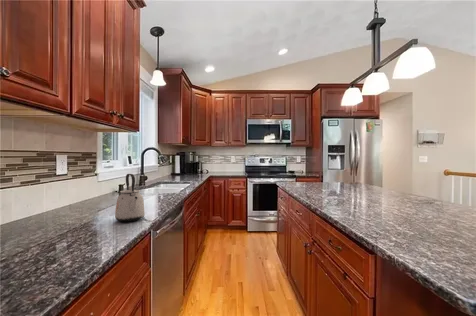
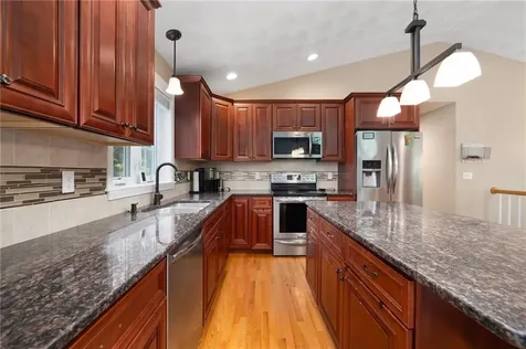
- kettle (131, 197)
